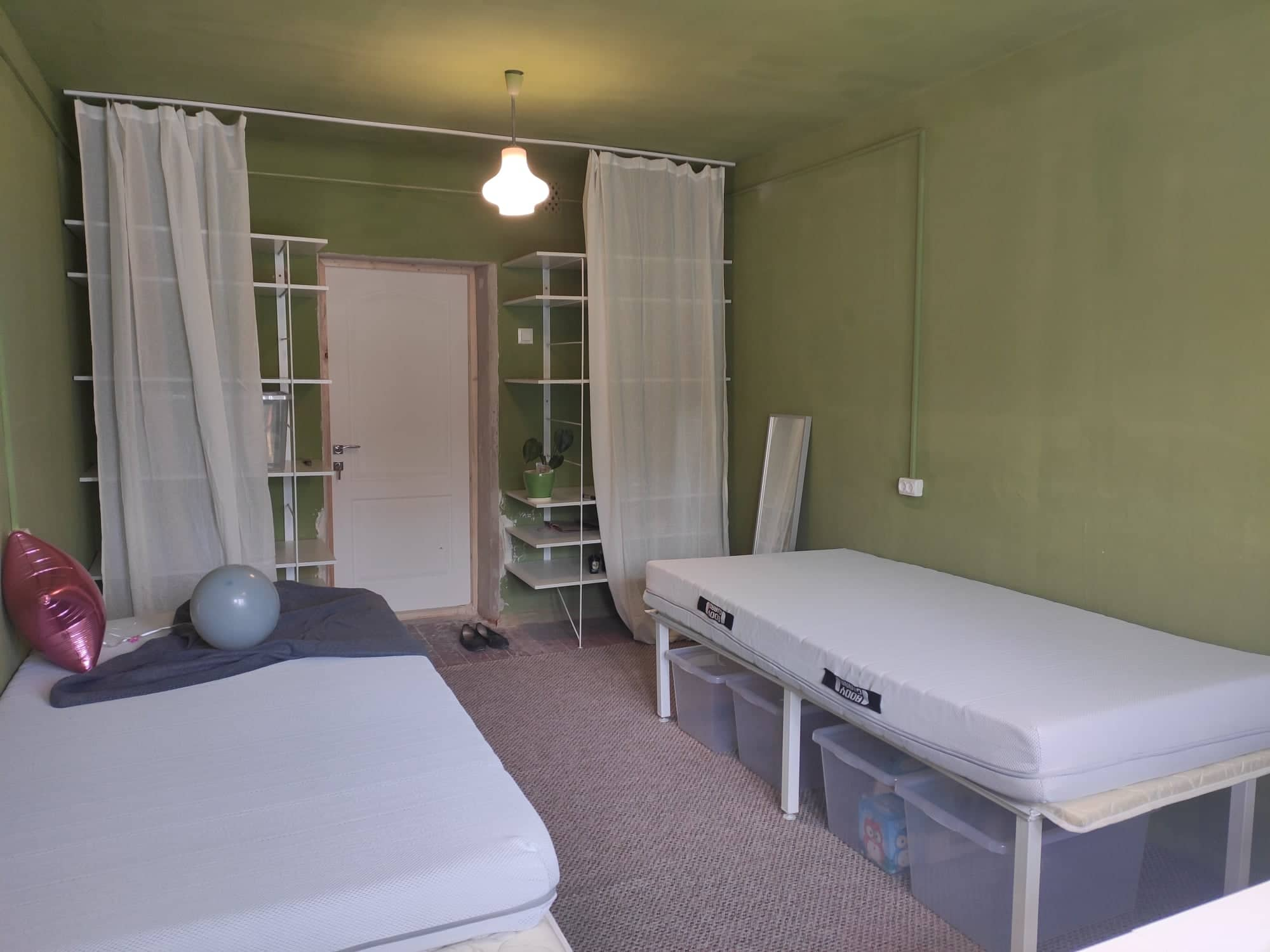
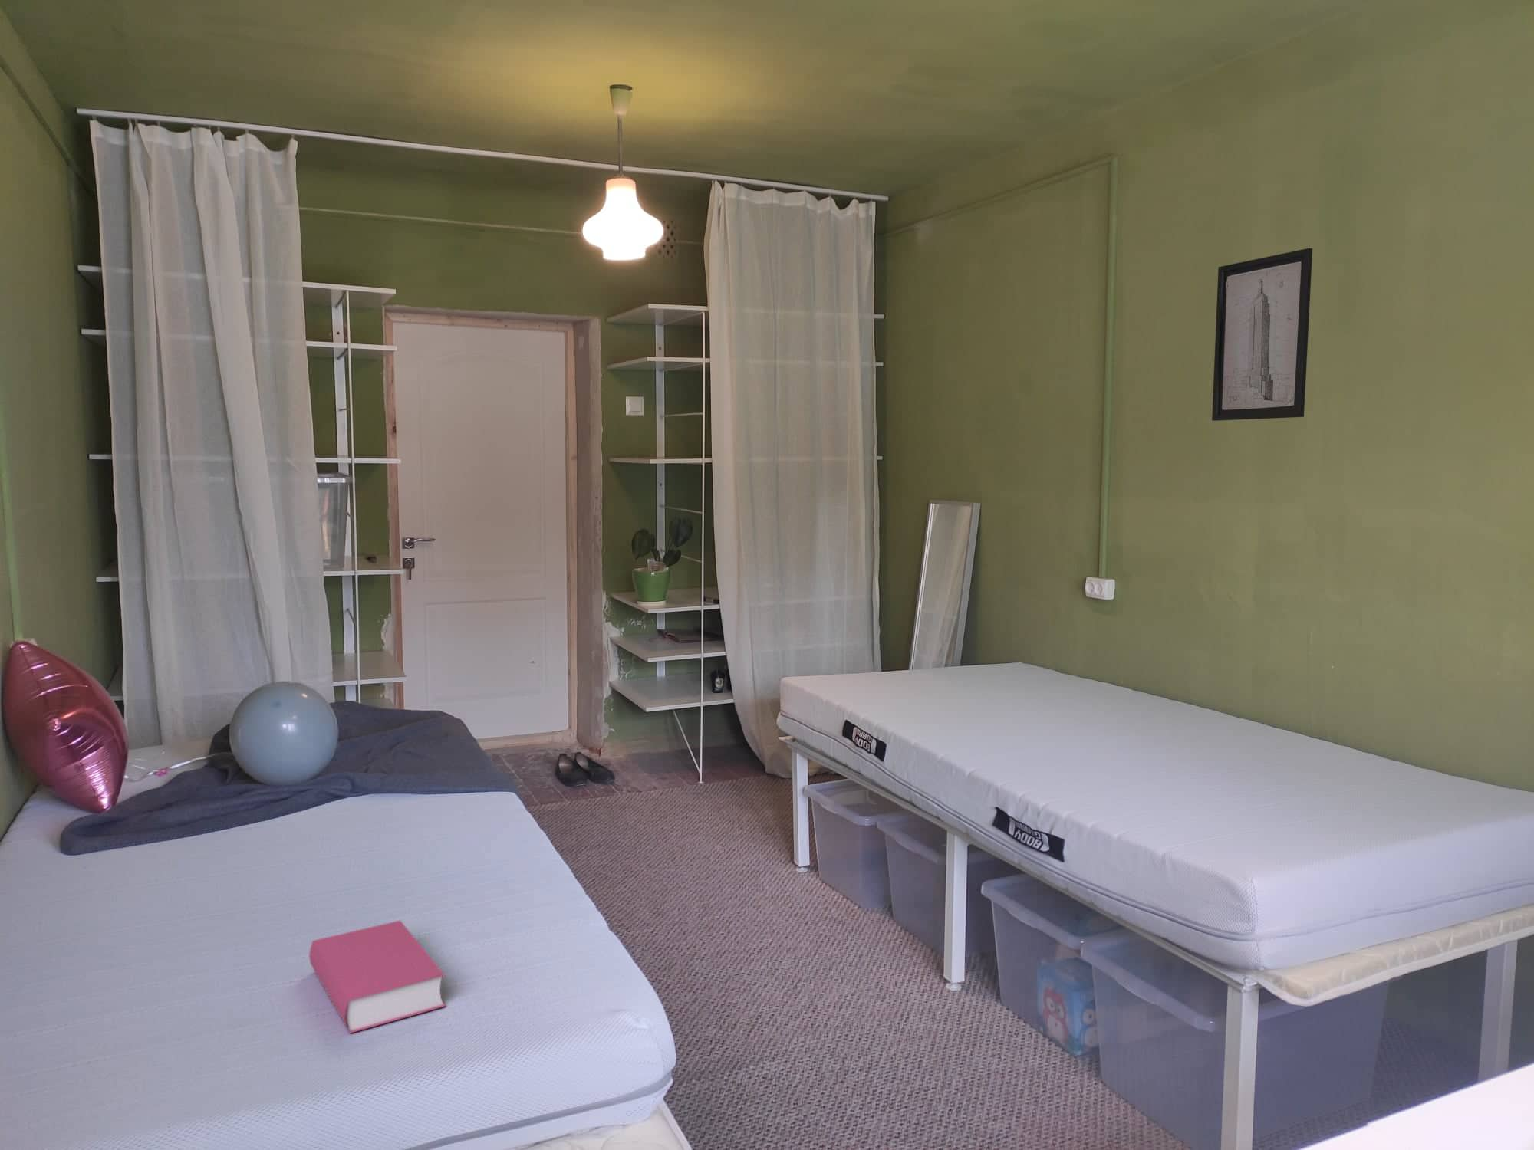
+ book (374, 972)
+ wall art (1260, 339)
